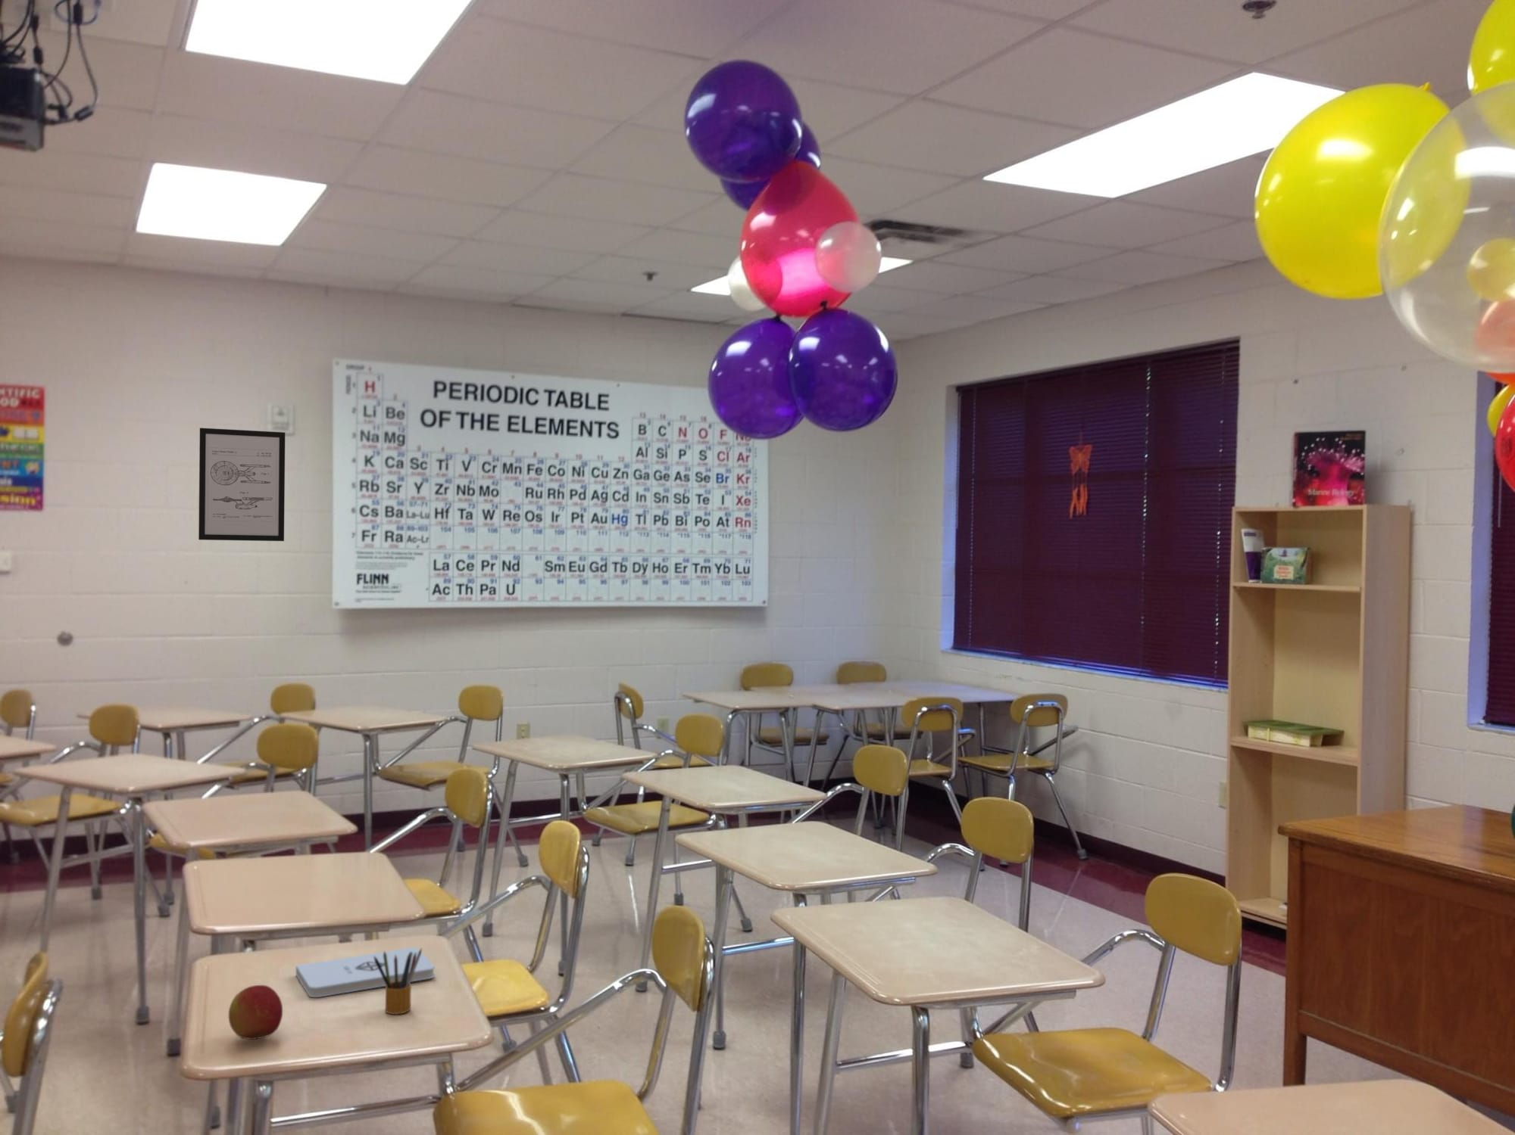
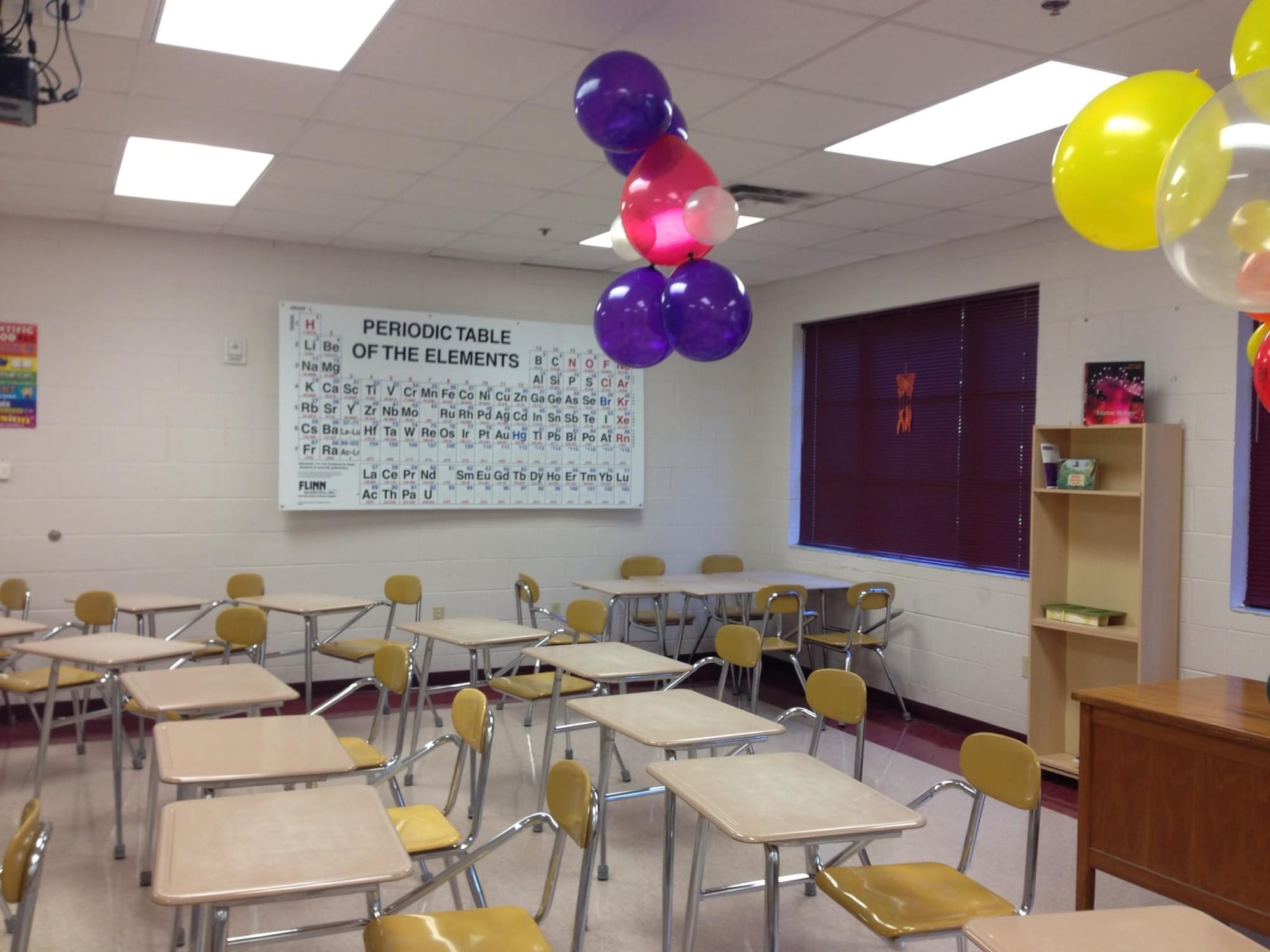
- pencil box (397, 979)
- wall art (242, 485)
- notepad (366, 970)
- apple (255, 1012)
